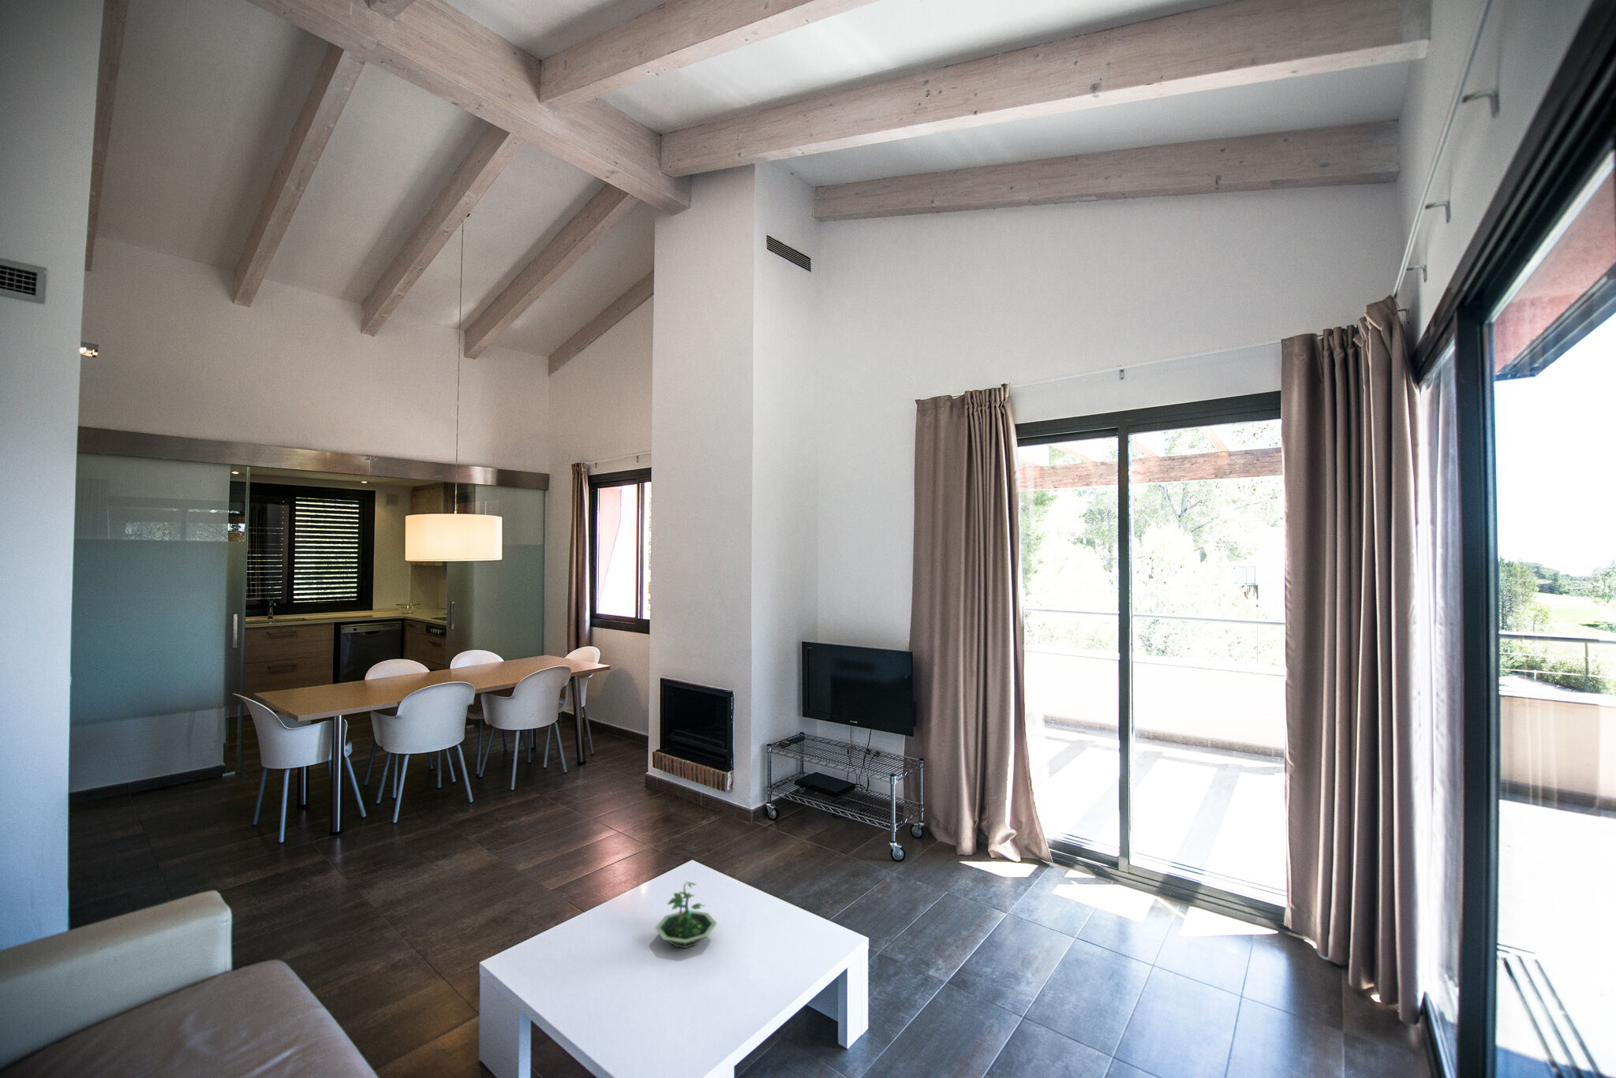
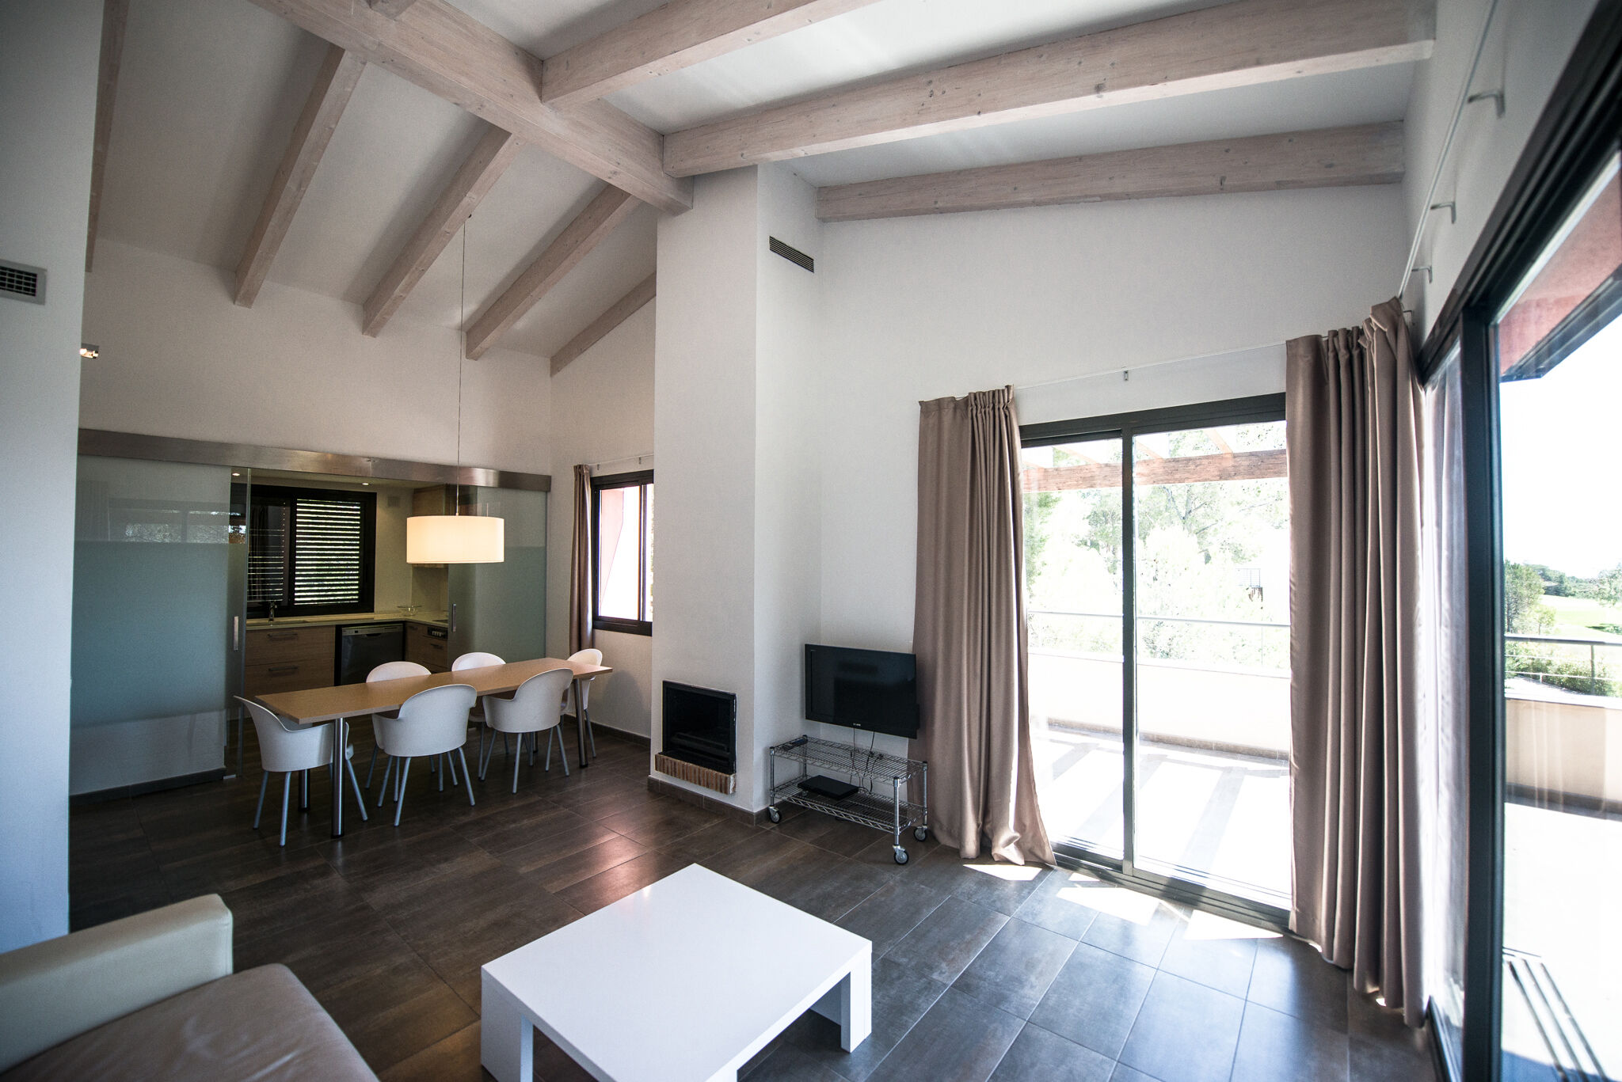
- terrarium (686, 893)
